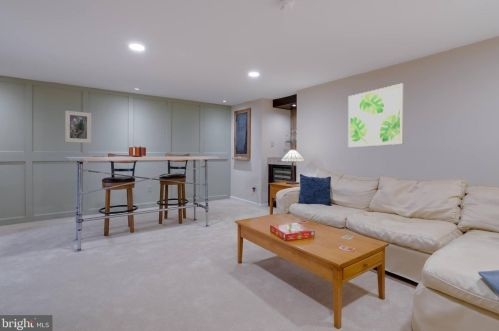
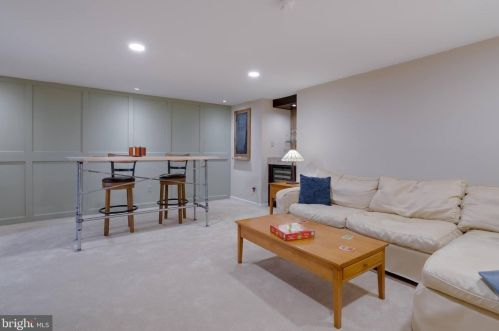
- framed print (78, 127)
- wall art (373, 118)
